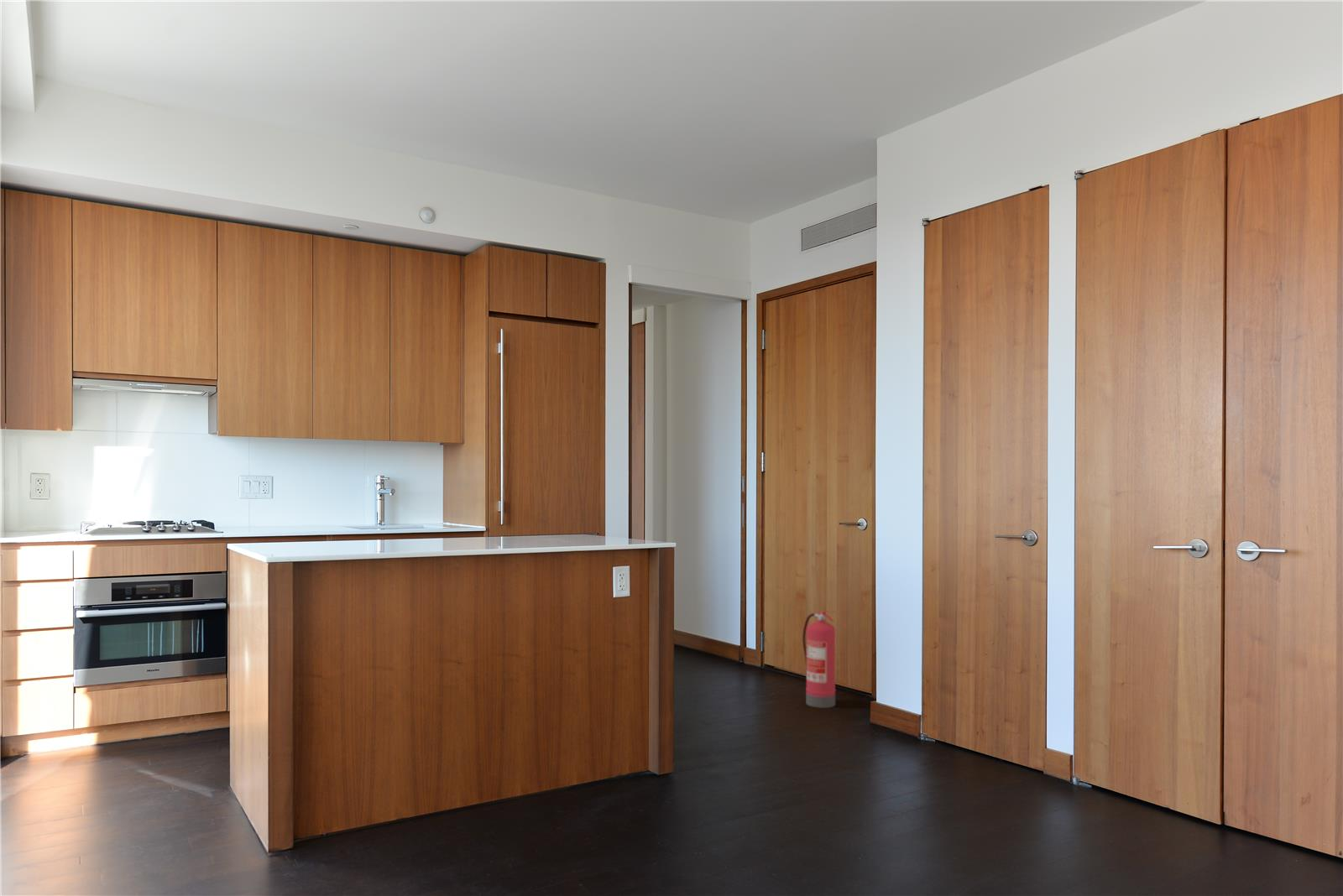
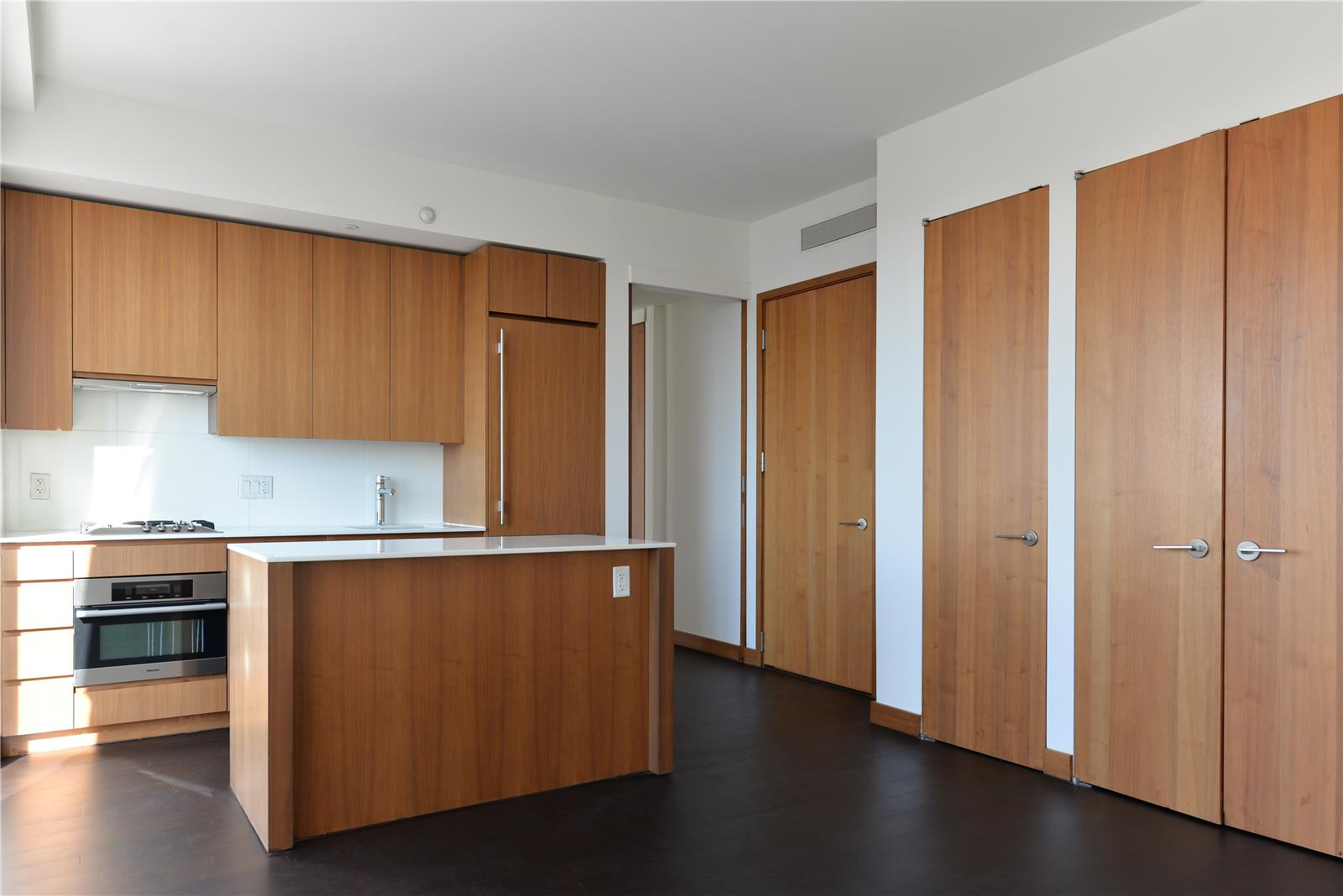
- fire extinguisher (818, 654)
